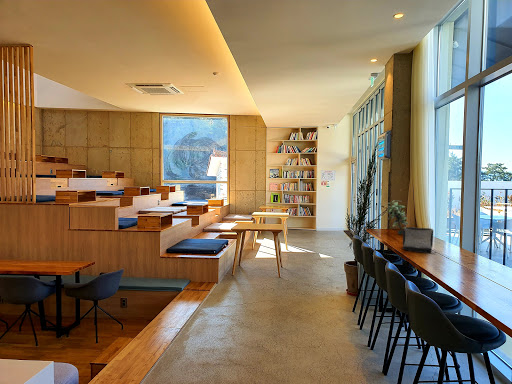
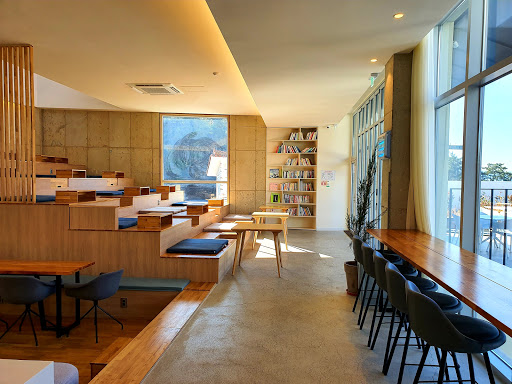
- laptop (417, 238)
- potted plant (396, 217)
